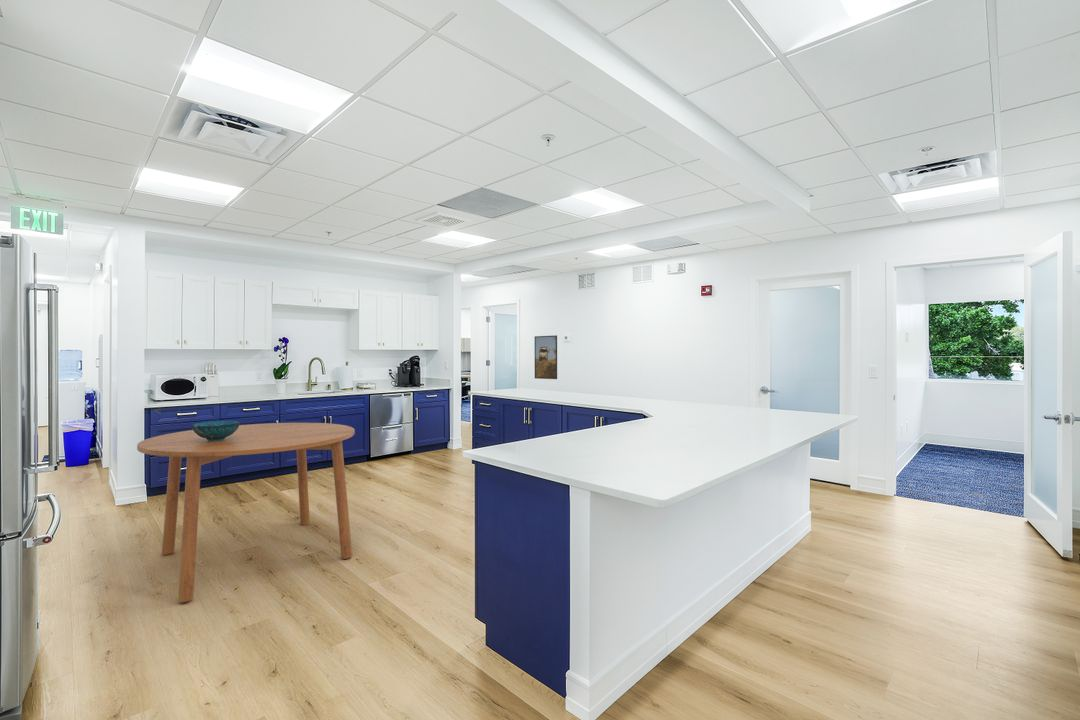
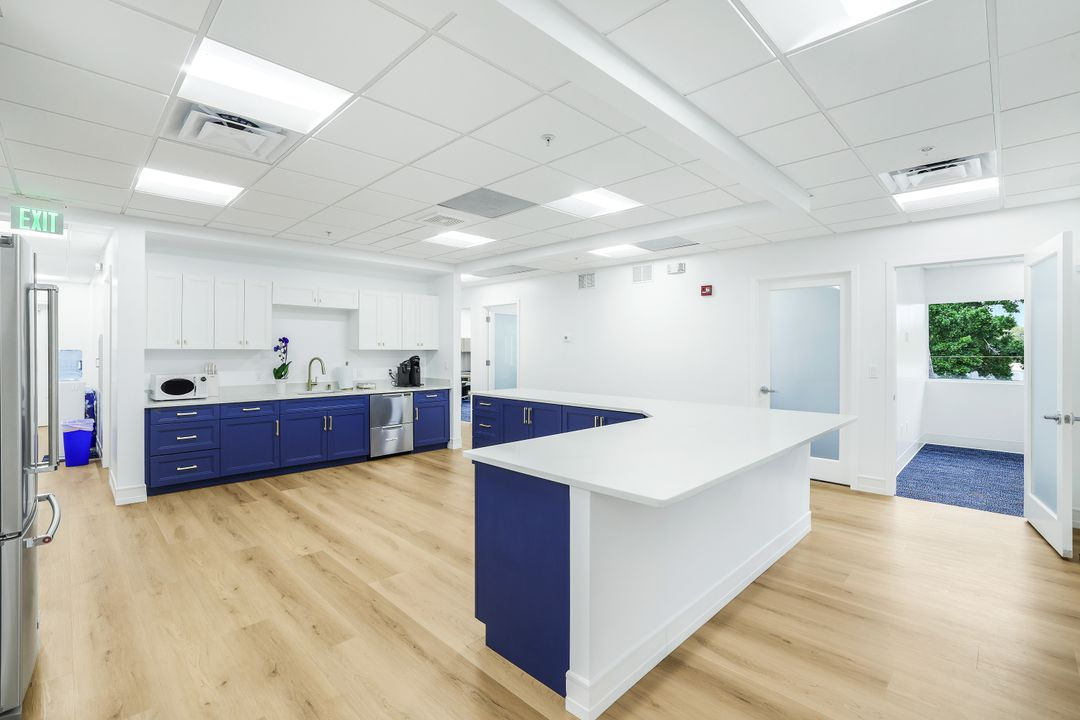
- dining table (249, 454)
- decorative bowl (216, 431)
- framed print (545, 357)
